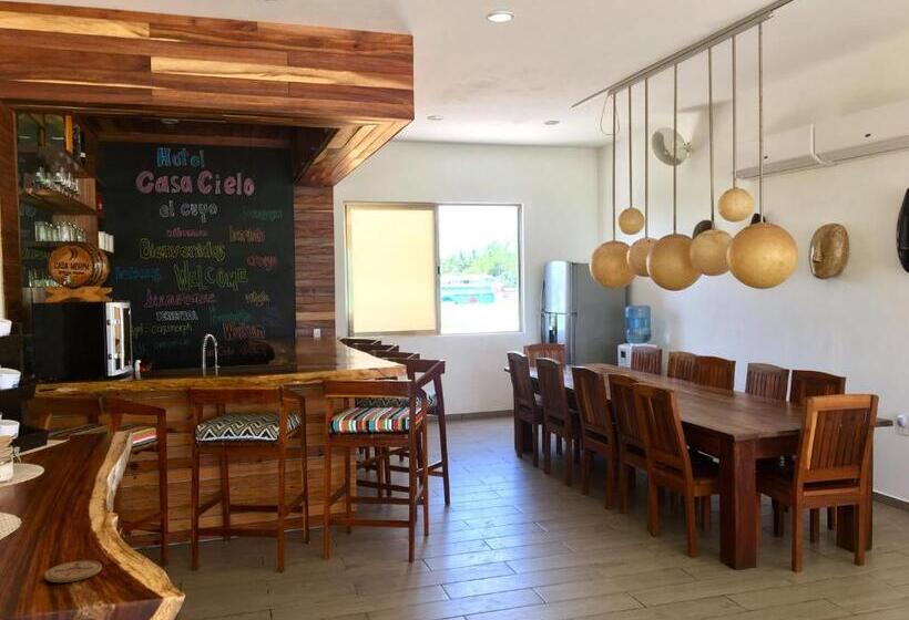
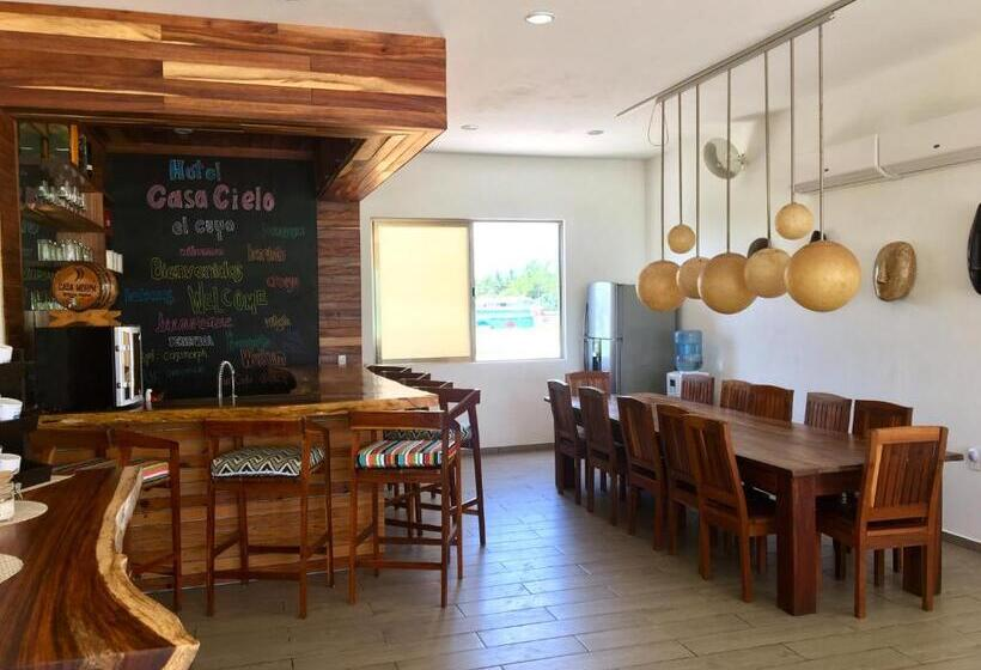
- coaster (73, 570)
